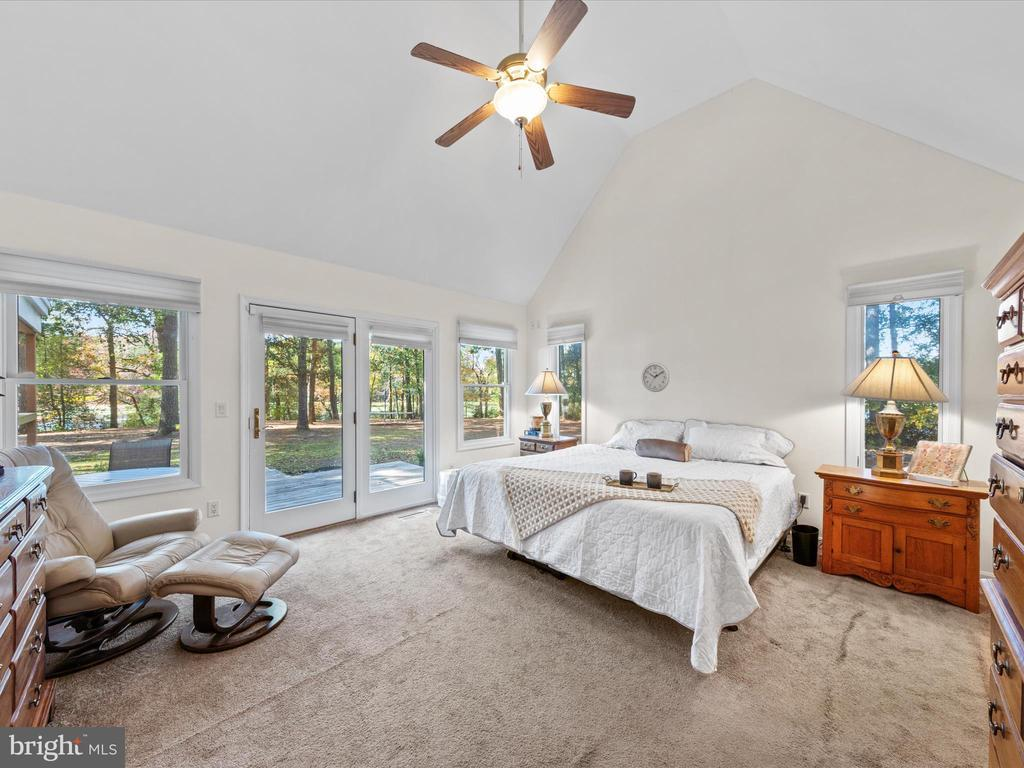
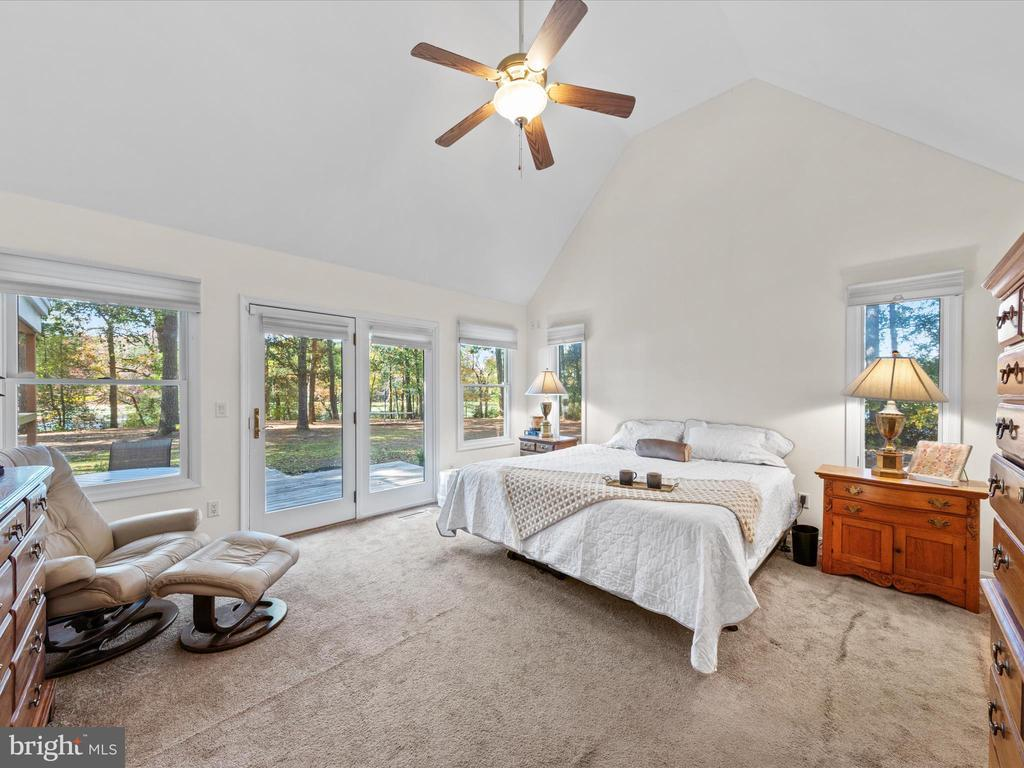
- wall clock (654, 377)
